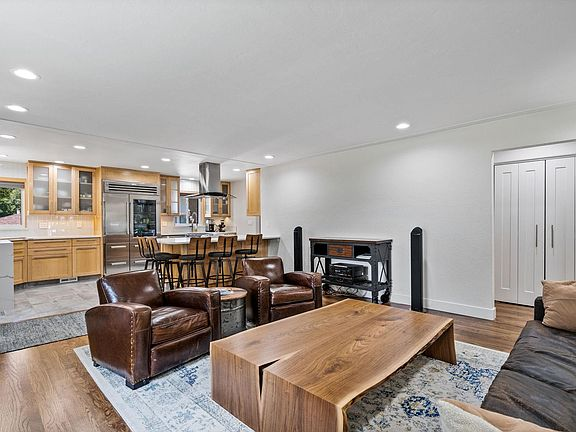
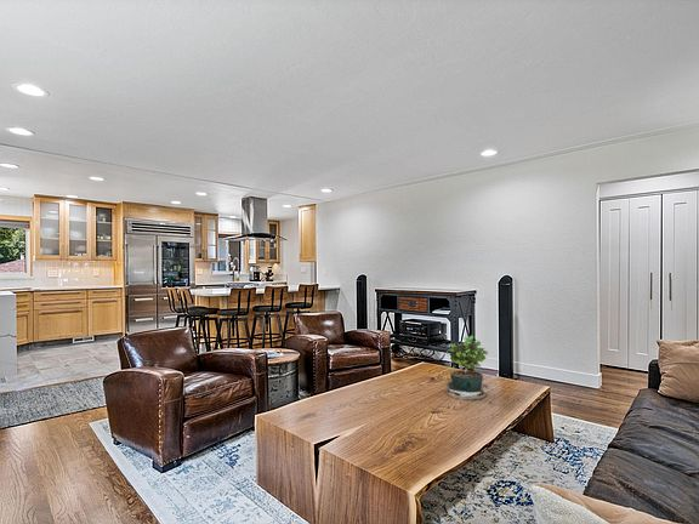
+ potted plant (470, 365)
